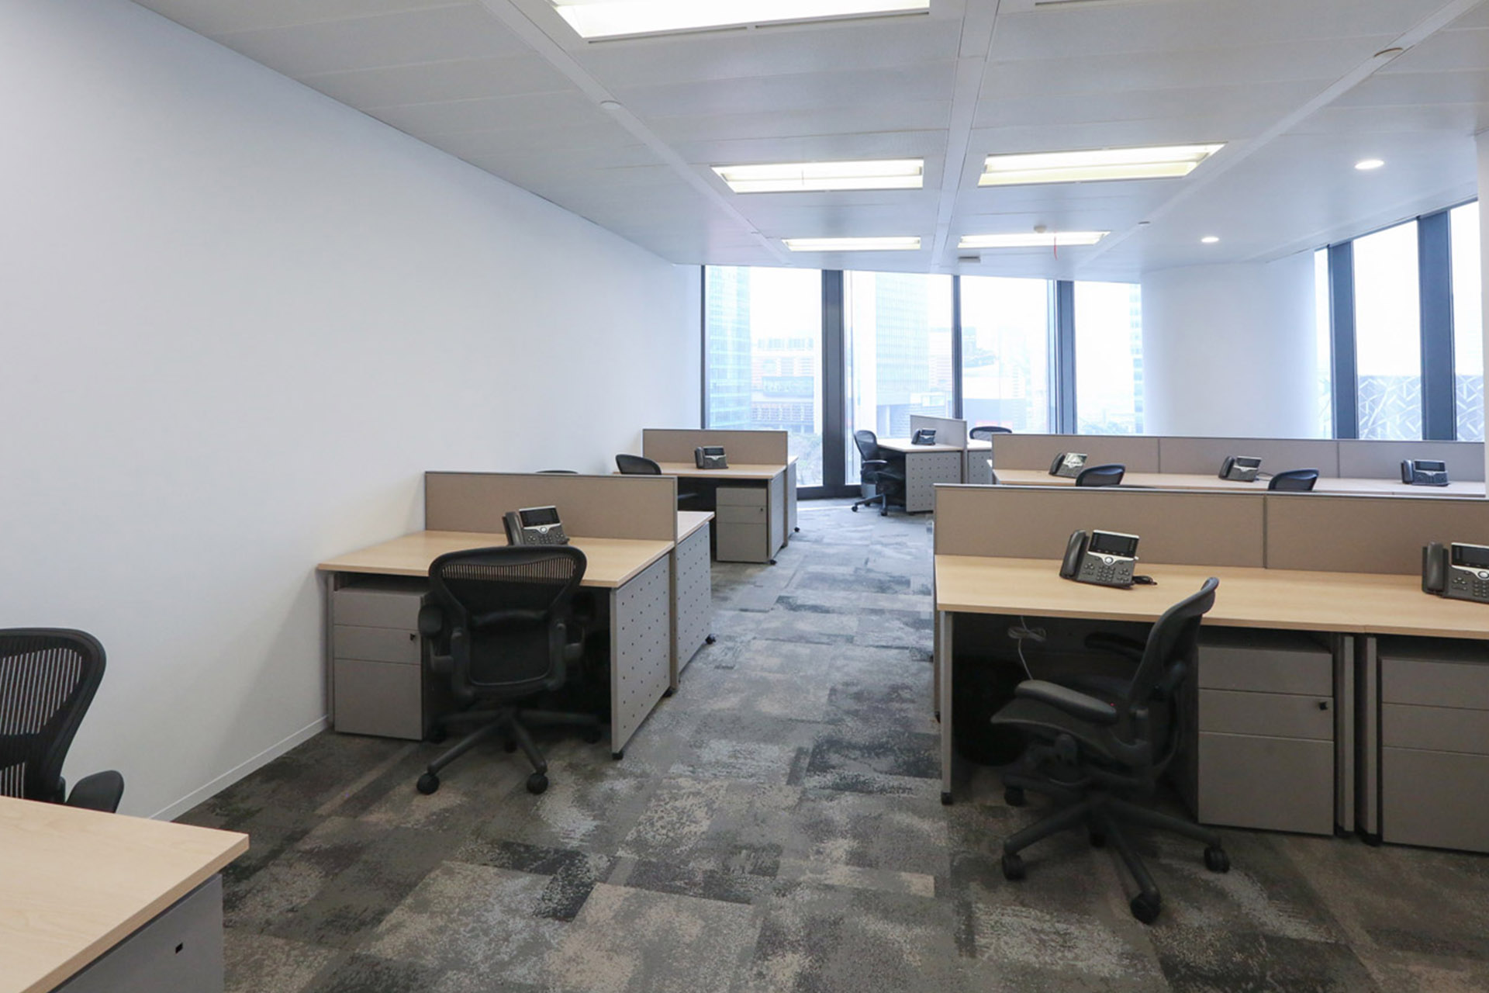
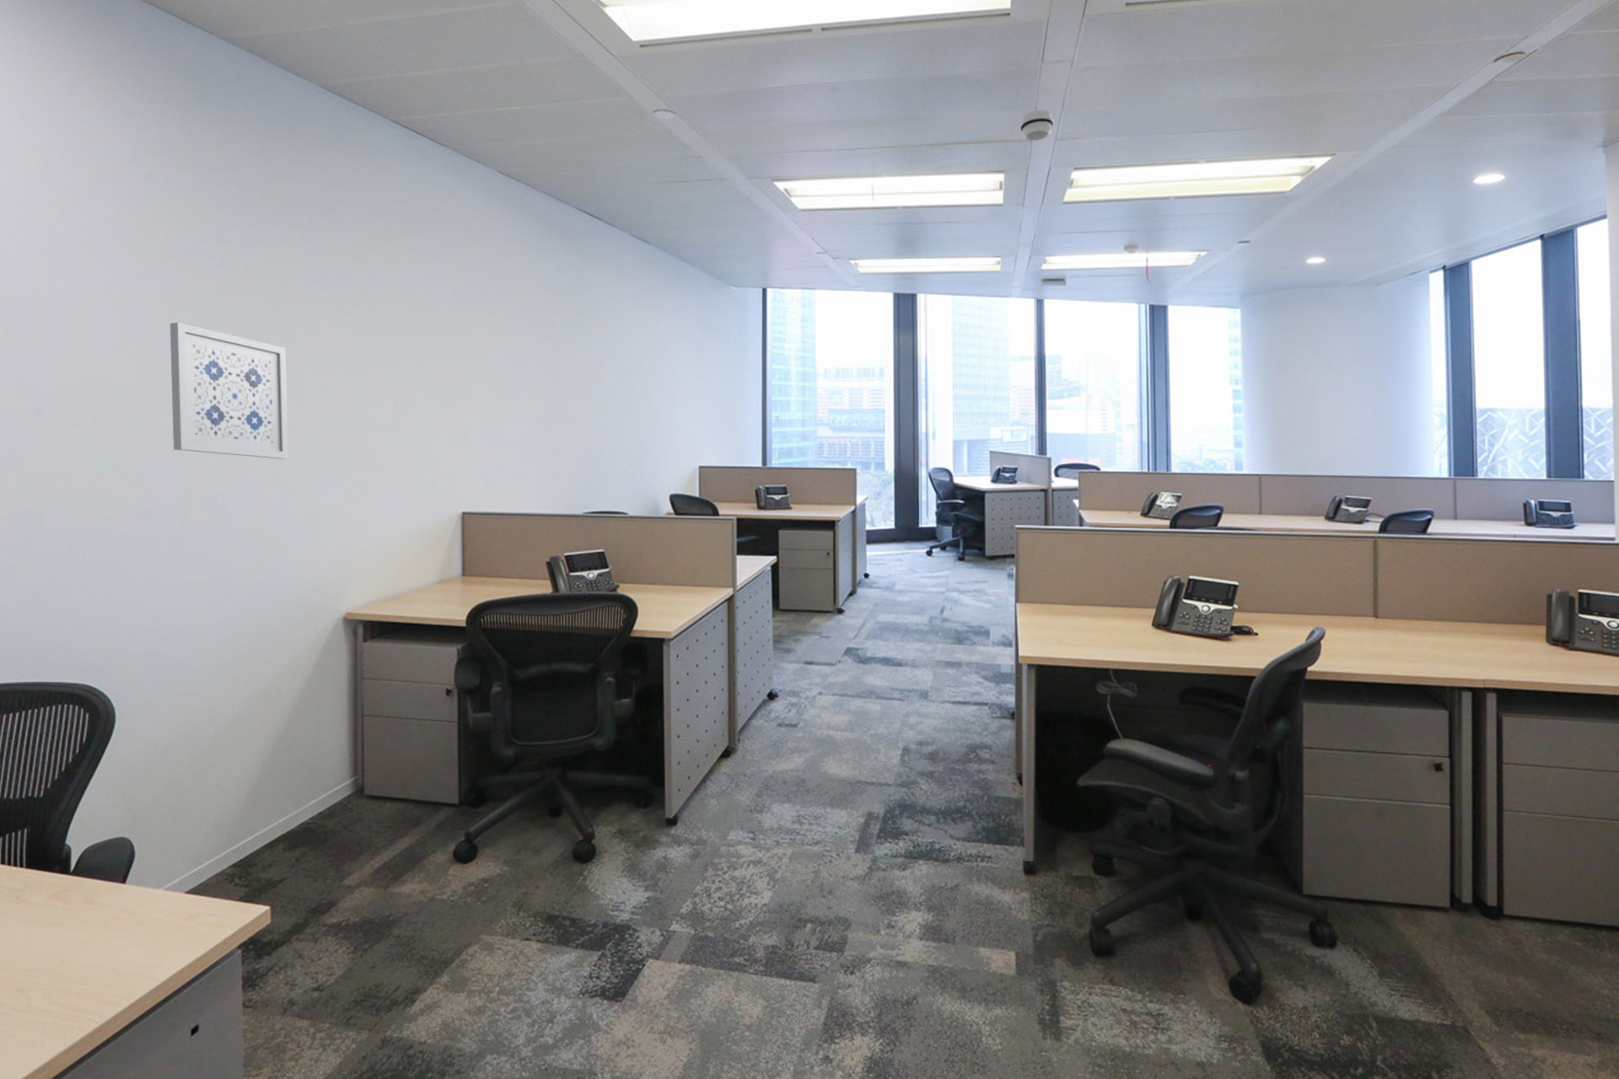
+ wall art (232, 395)
+ smoke detector (1036, 125)
